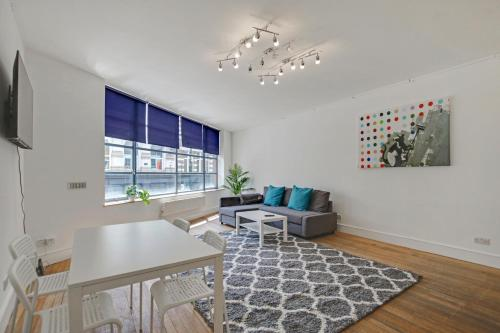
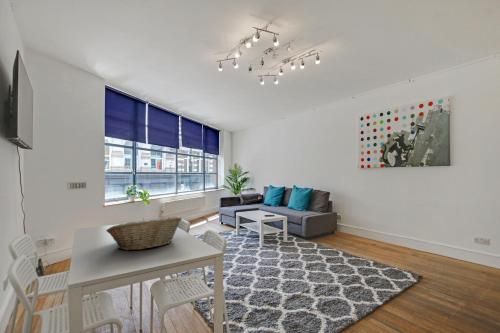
+ fruit basket (146, 230)
